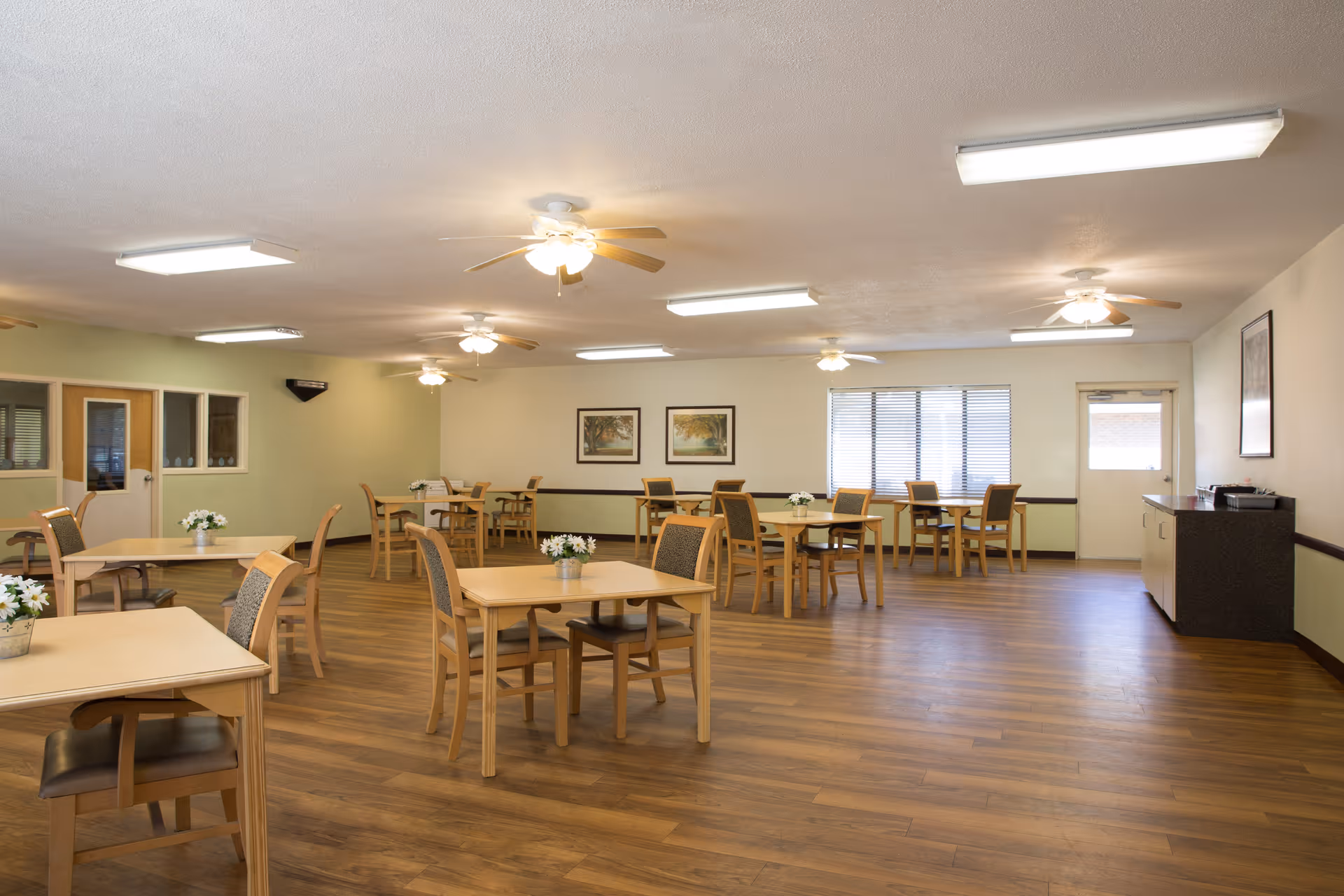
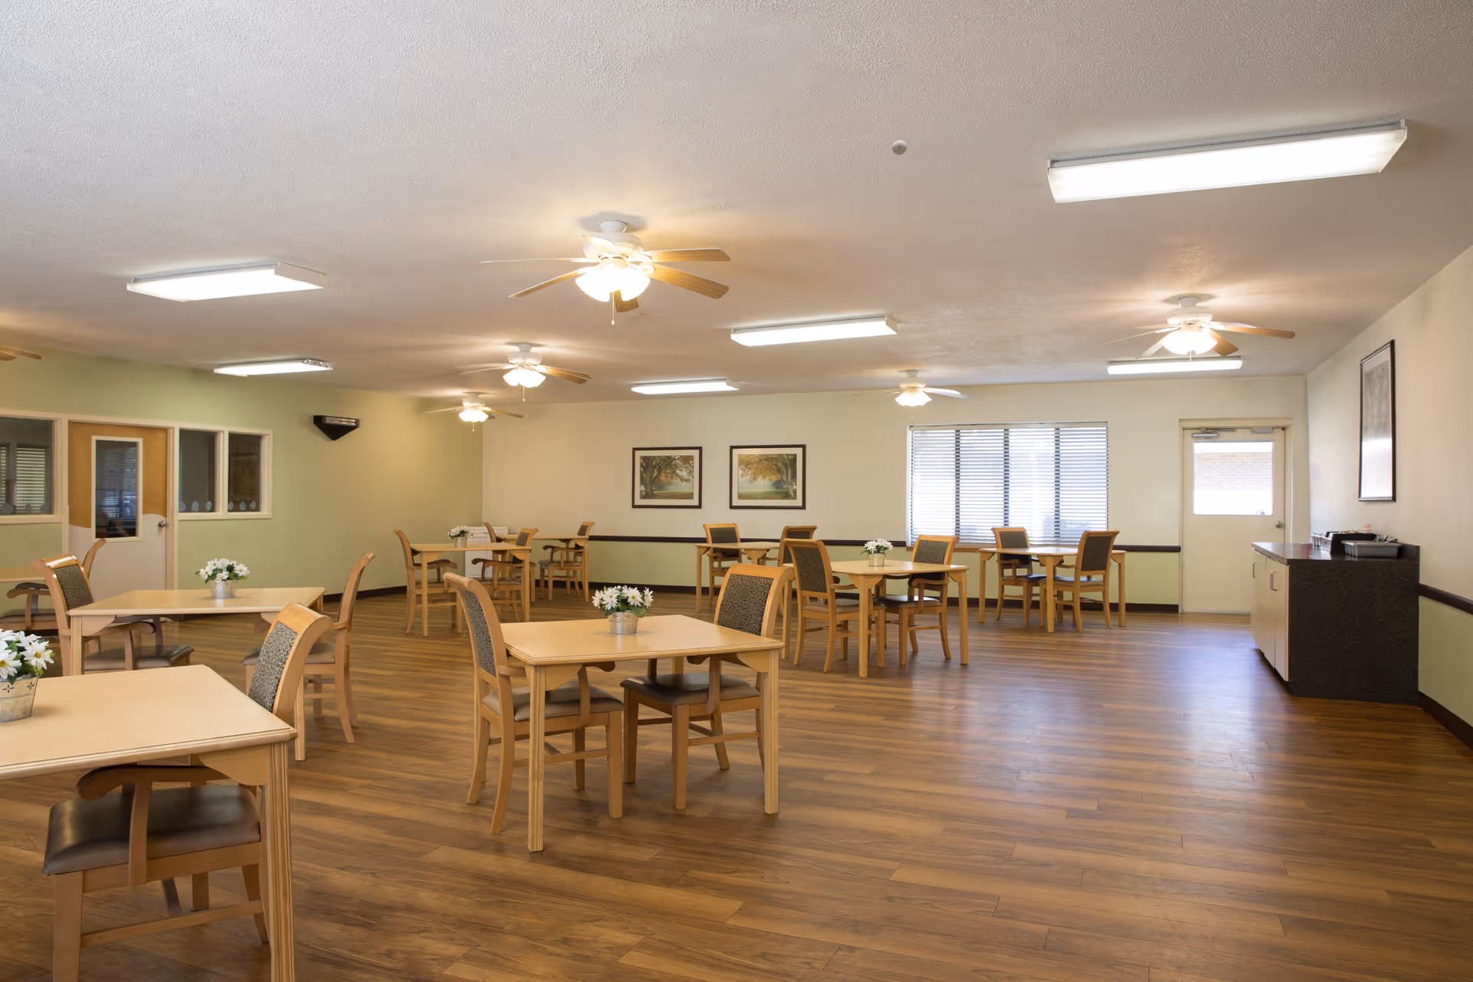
+ smoke detector (899, 148)
